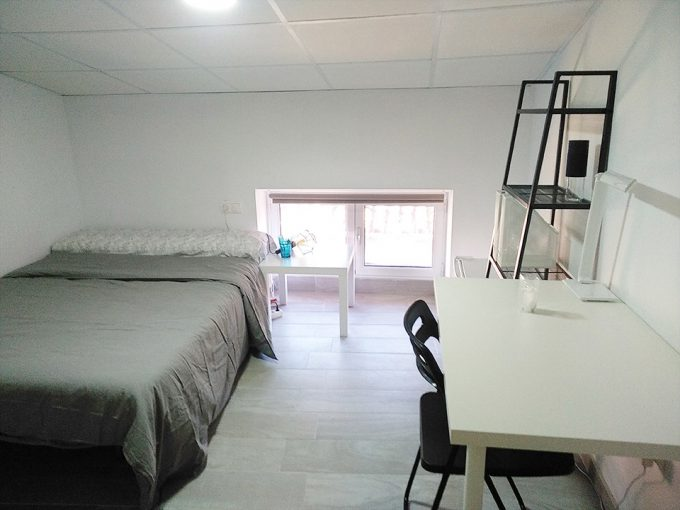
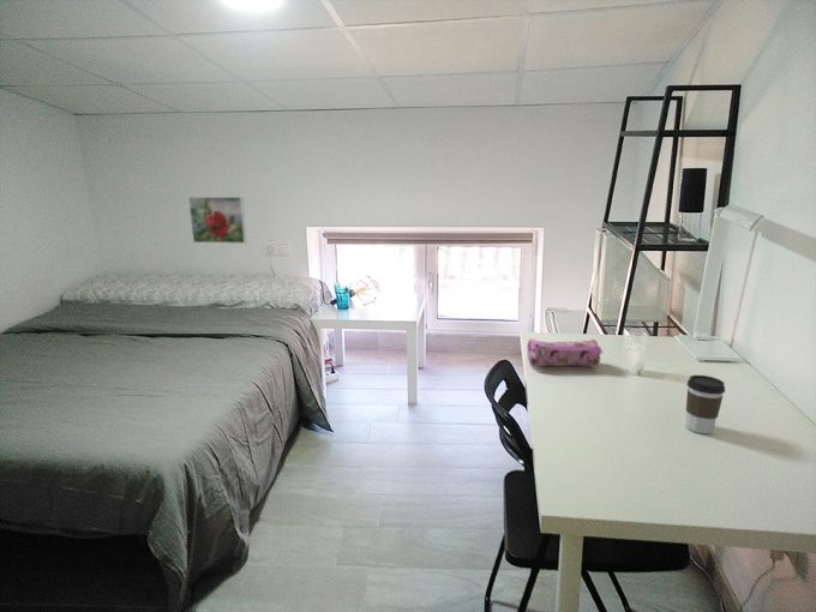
+ coffee cup (702, 404)
+ pencil case (563, 353)
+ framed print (217, 220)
